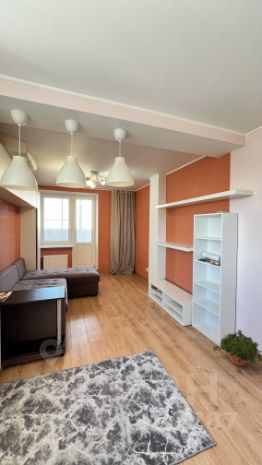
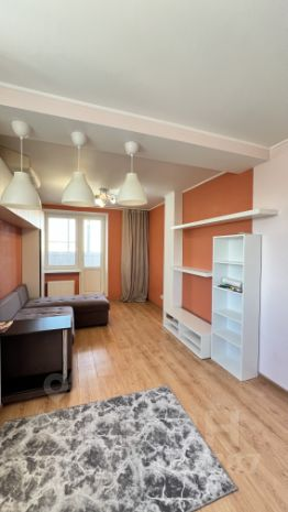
- potted plant (238, 348)
